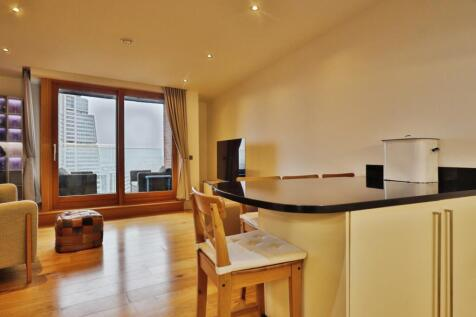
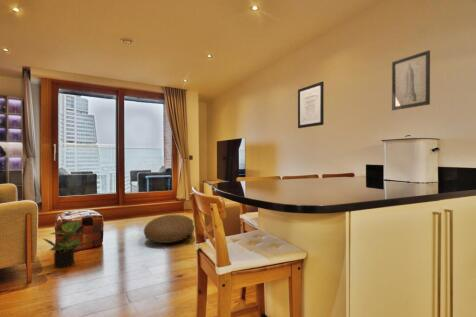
+ potted plant (68, 244)
+ pouf (170, 227)
+ wall art (409, 82)
+ wall art (310, 106)
